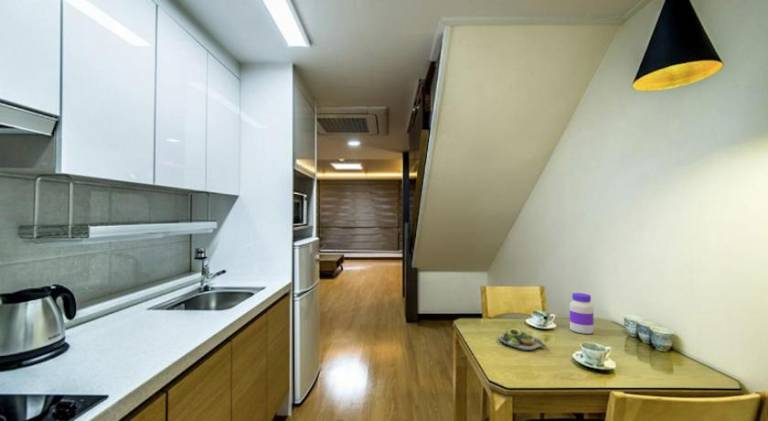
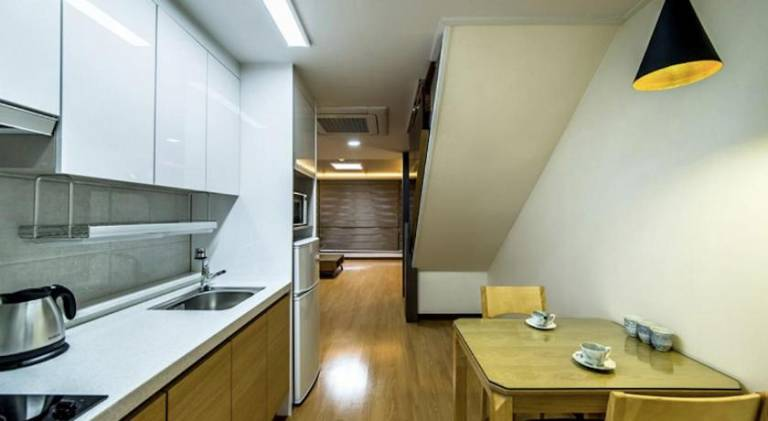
- salad plate (519, 337)
- jar (581, 312)
